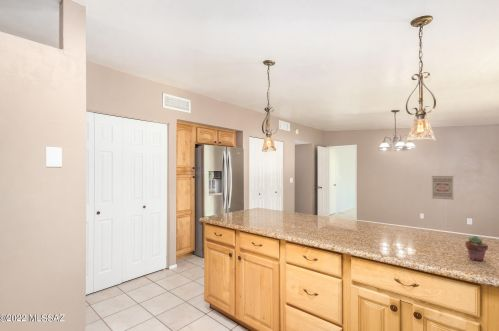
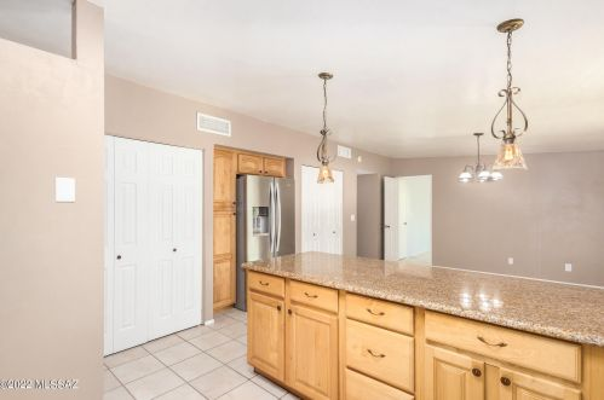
- wall art (442, 187)
- potted succulent (476, 247)
